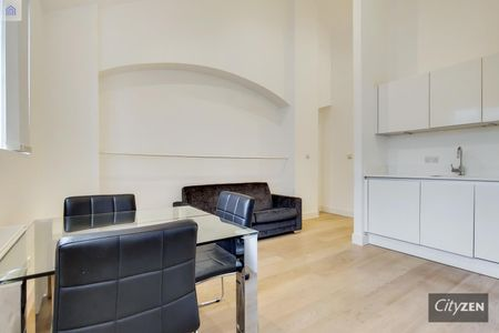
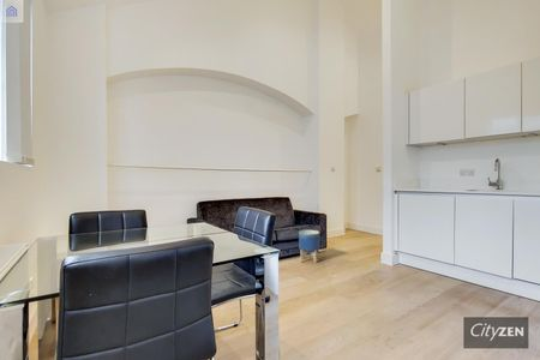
+ planter (308, 246)
